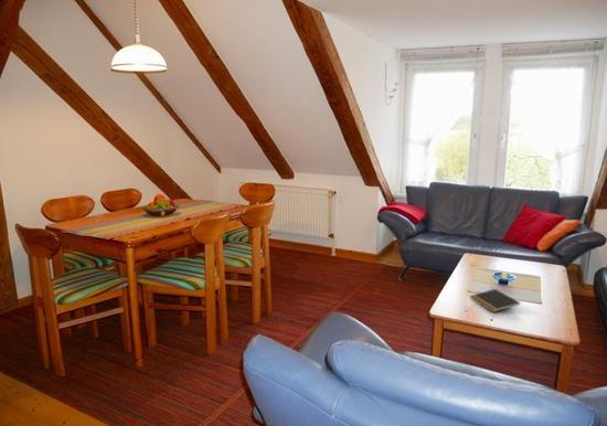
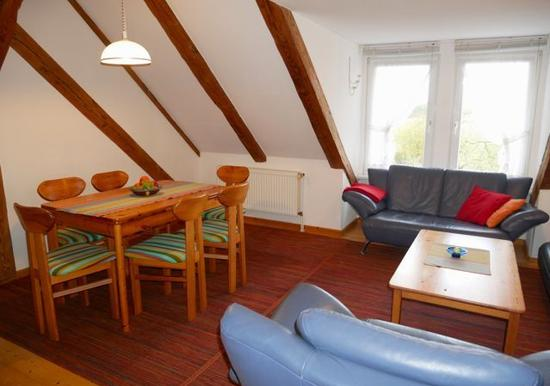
- notepad (493, 299)
